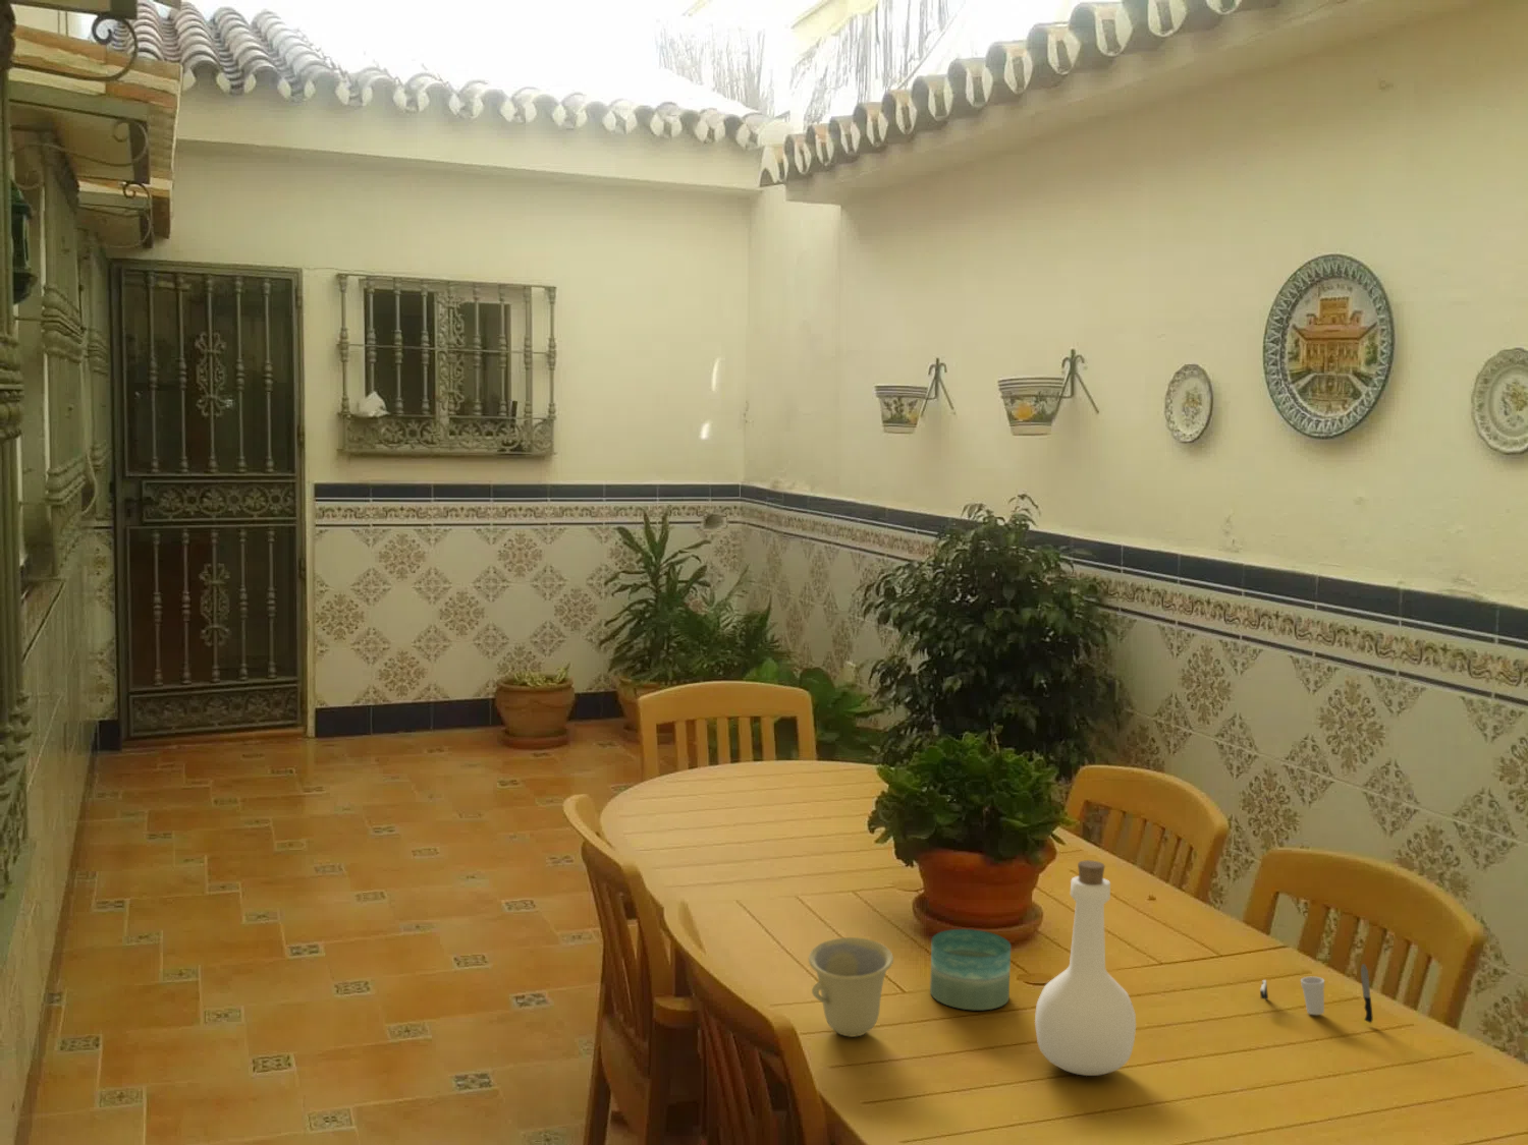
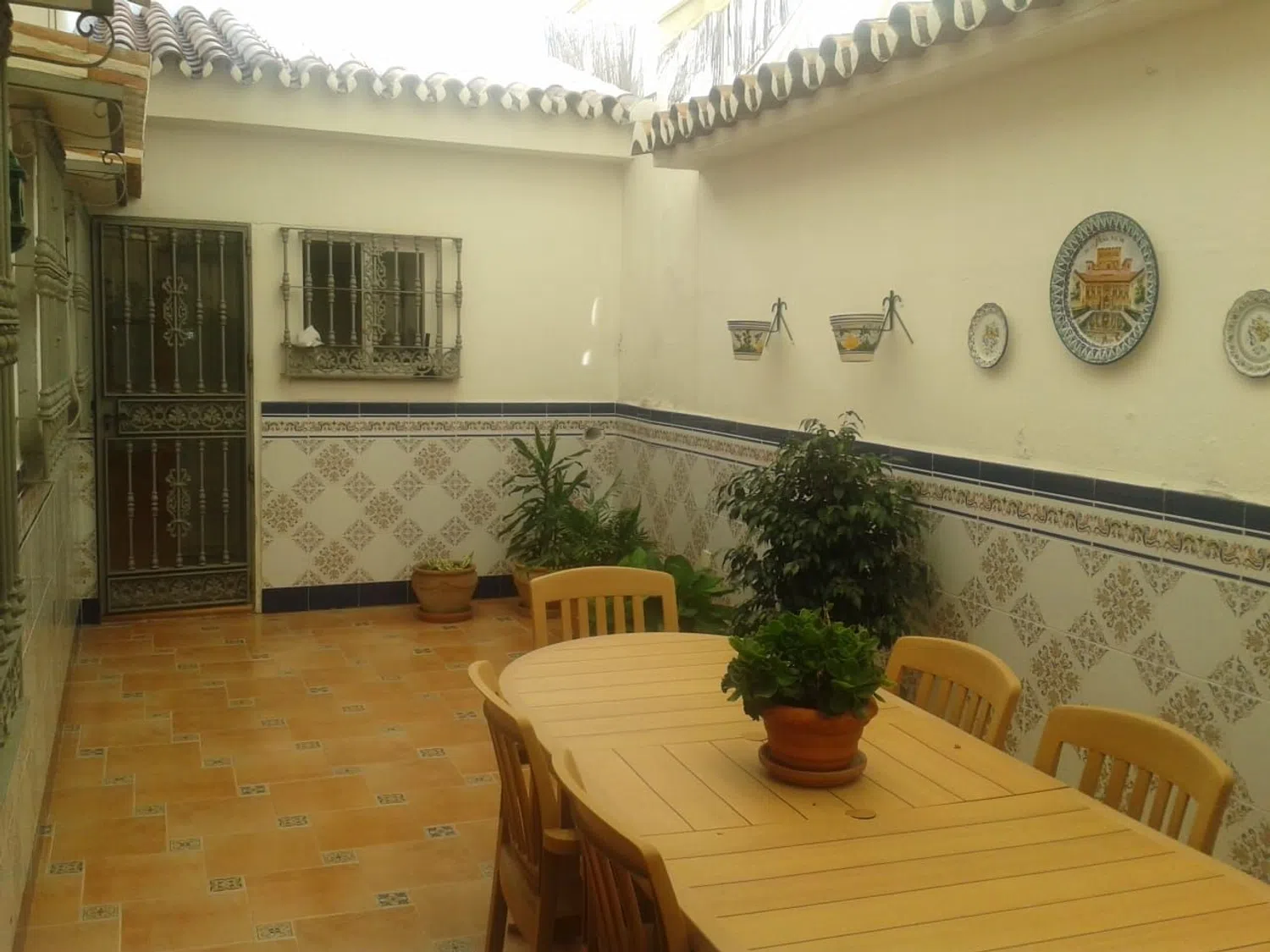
- cup (1317, 984)
- cup (849, 992)
- candle (970, 968)
- bottle (1086, 966)
